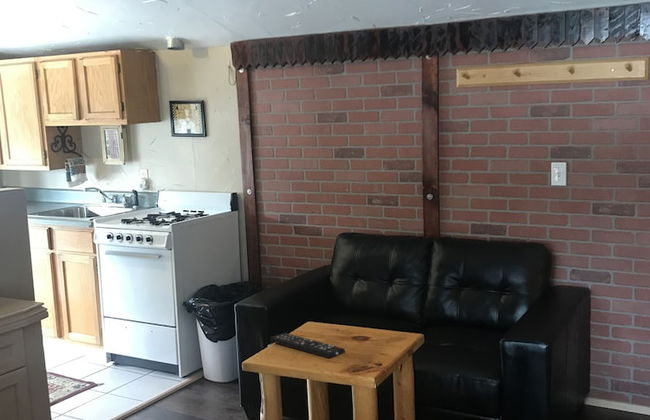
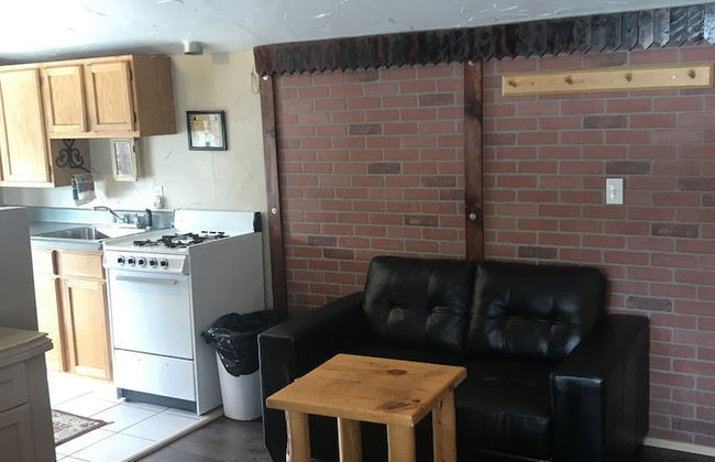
- remote control (306, 344)
